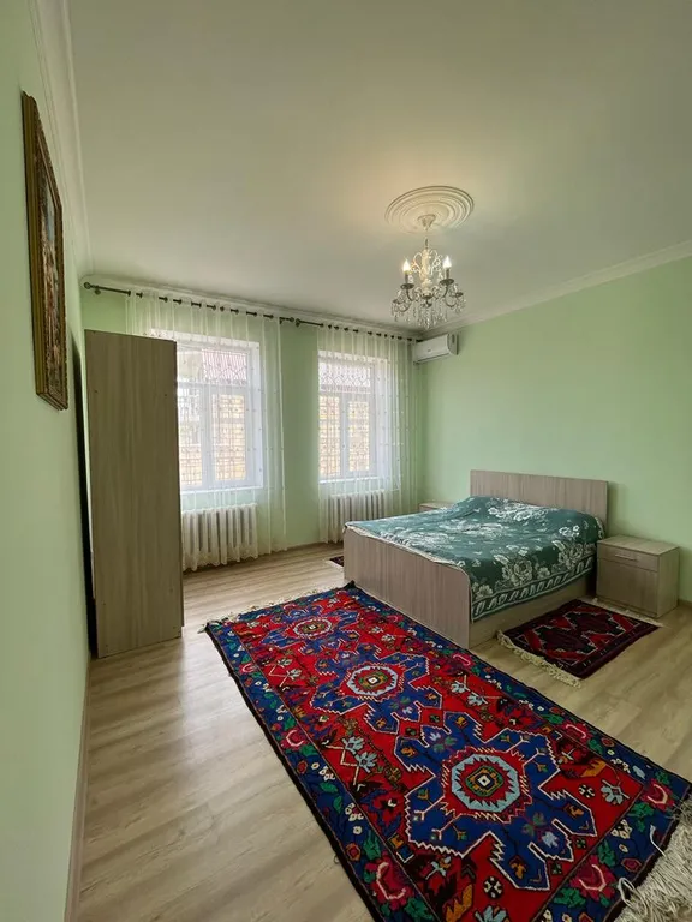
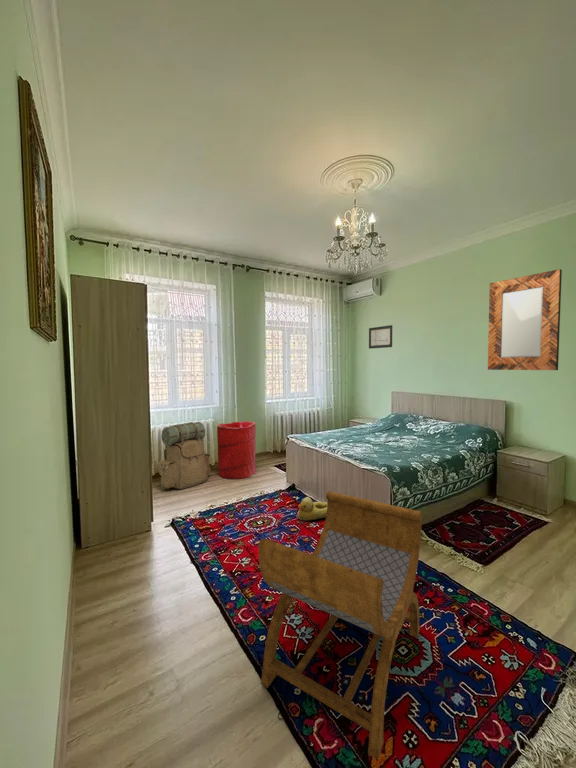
+ stool (347, 590)
+ wall art (380, 337)
+ backpack (184, 452)
+ rubber duck (315, 505)
+ home mirror (521, 323)
+ laundry hamper (236, 447)
